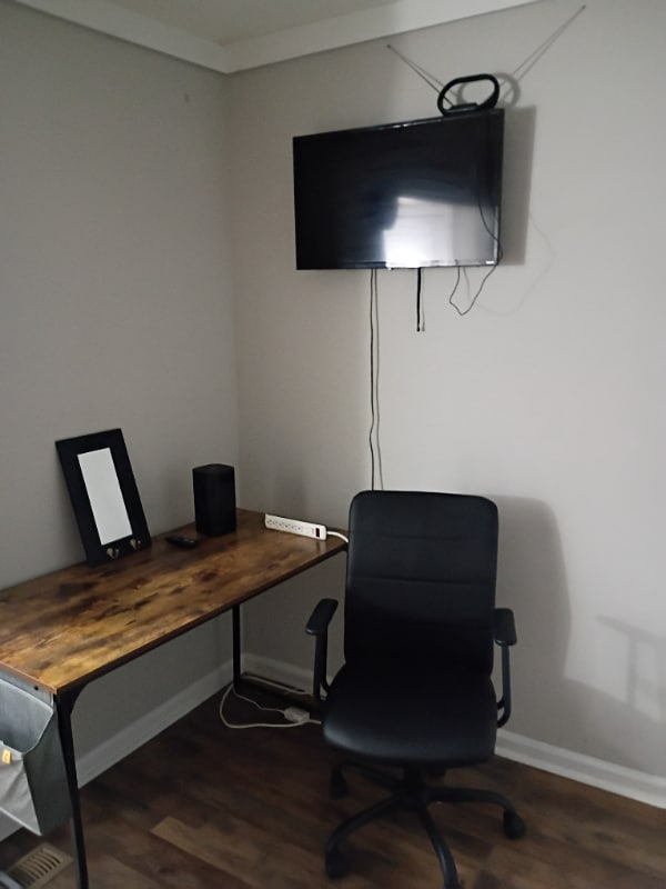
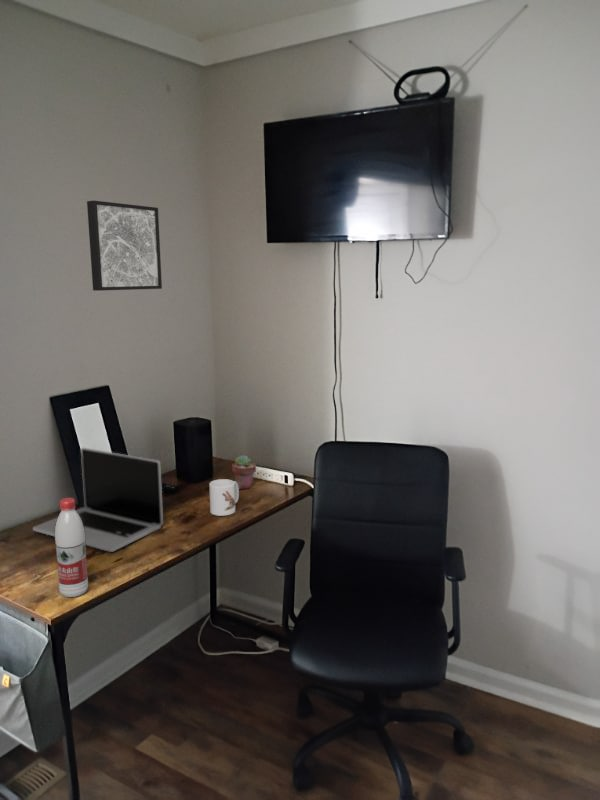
+ mug (226, 495)
+ water bottle (70, 546)
+ laptop (95, 496)
+ wall art (126, 247)
+ potted succulent (244, 471)
